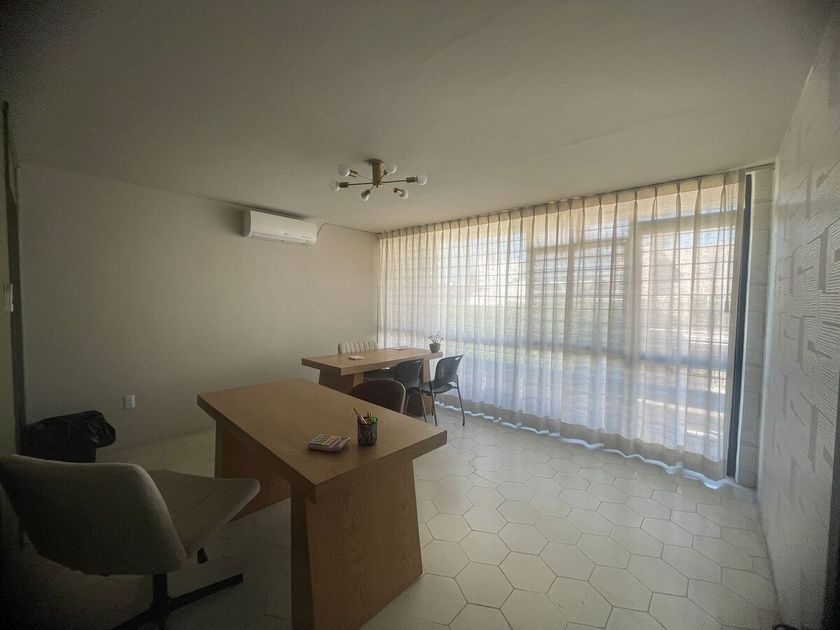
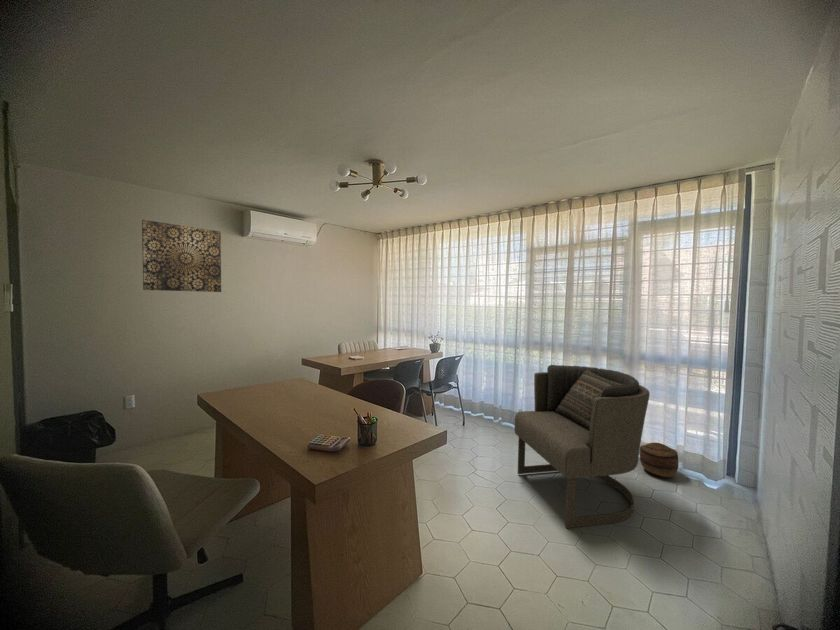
+ wall art (184, 258)
+ basket (658, 458)
+ armchair (583, 433)
